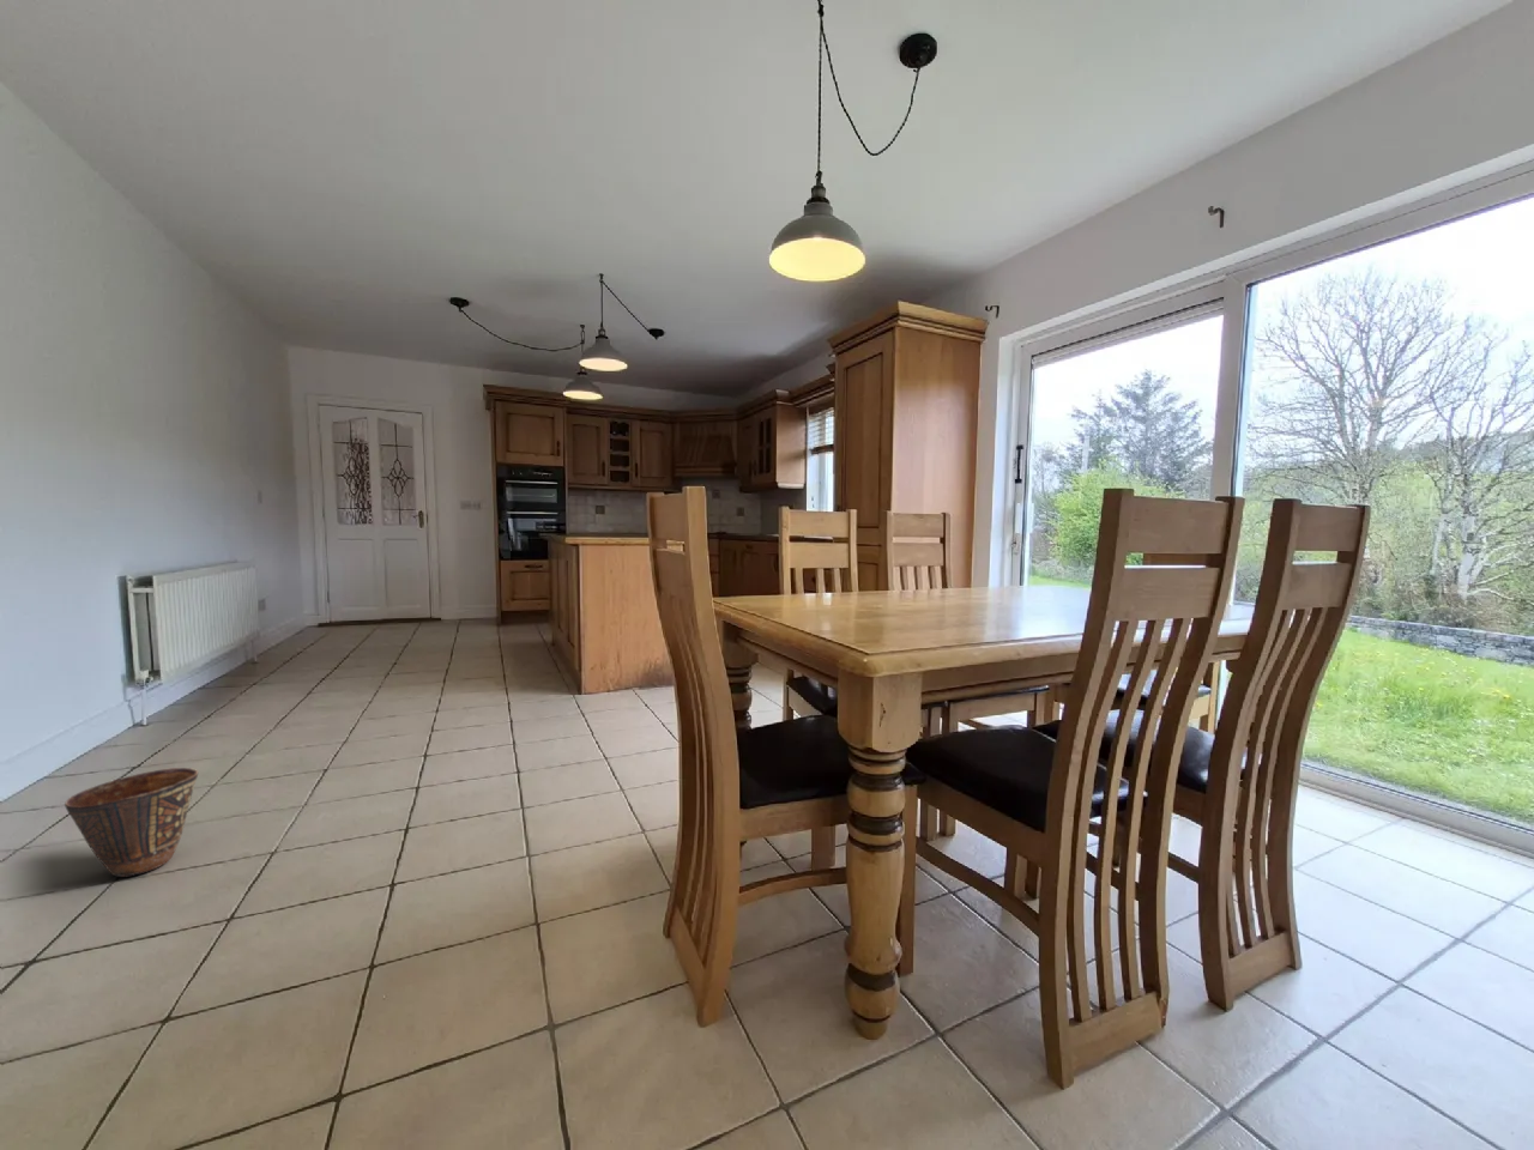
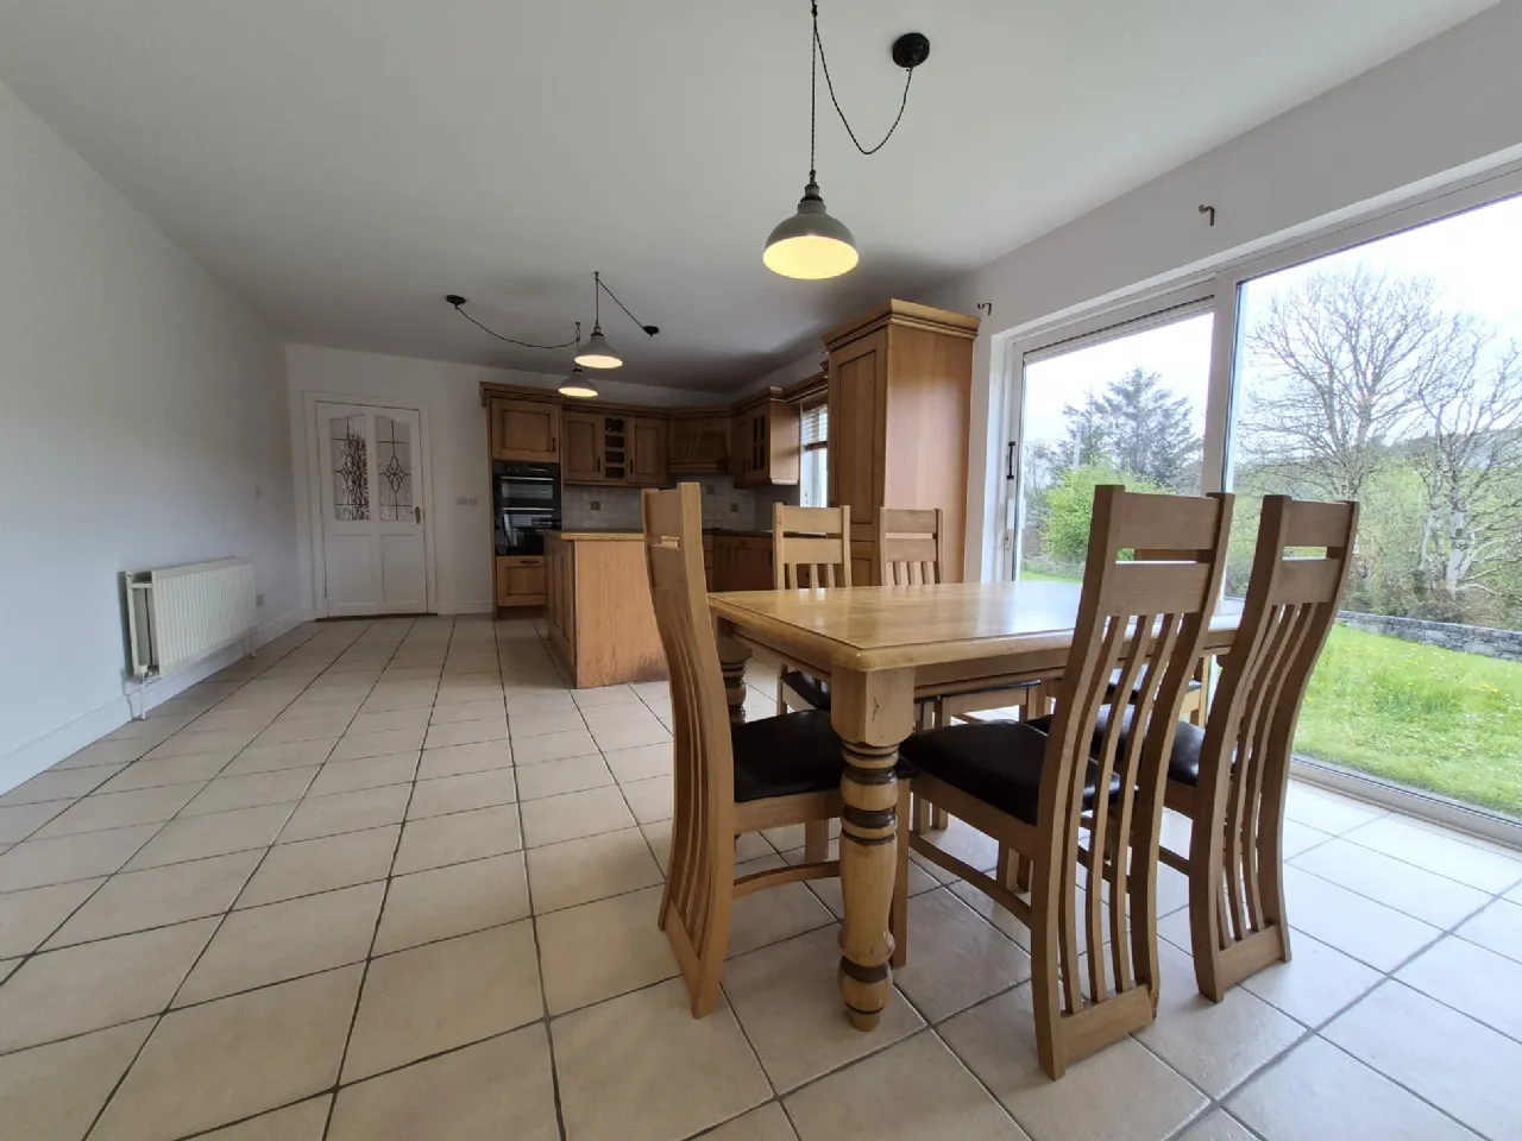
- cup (138, 824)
